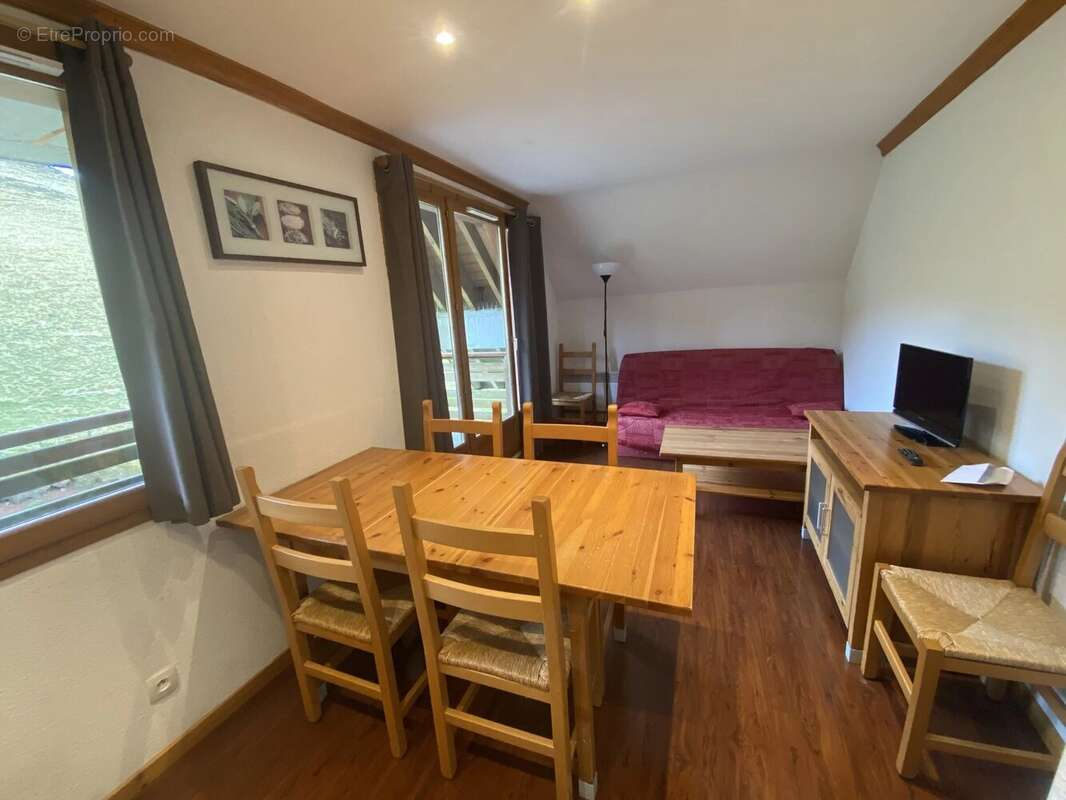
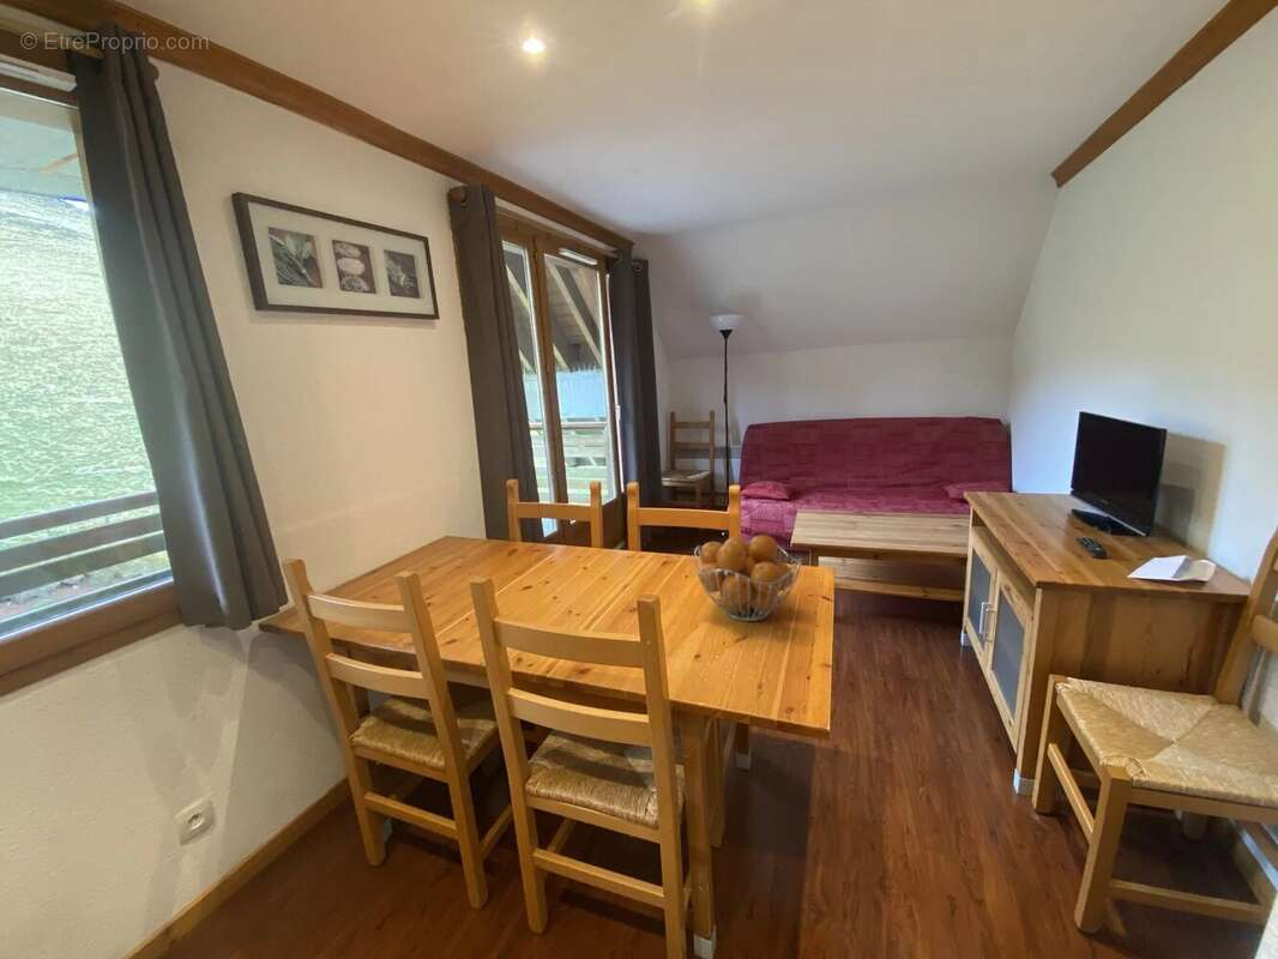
+ fruit basket (747, 575)
